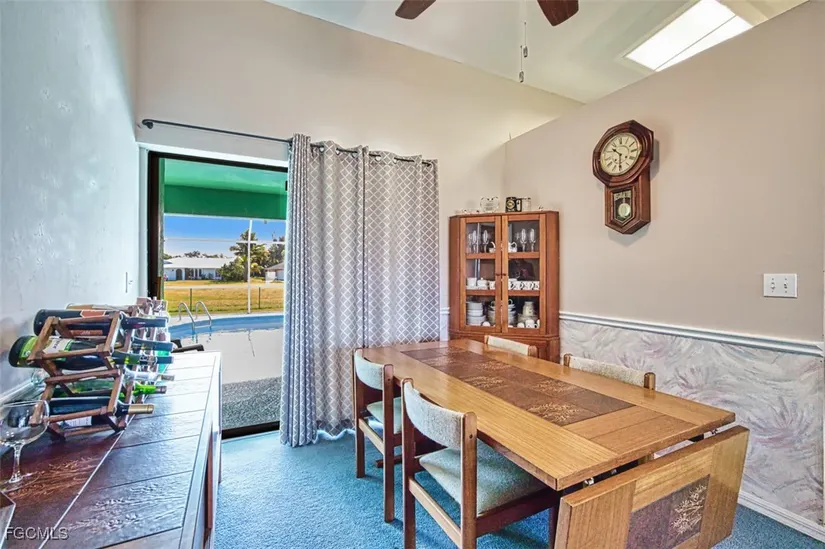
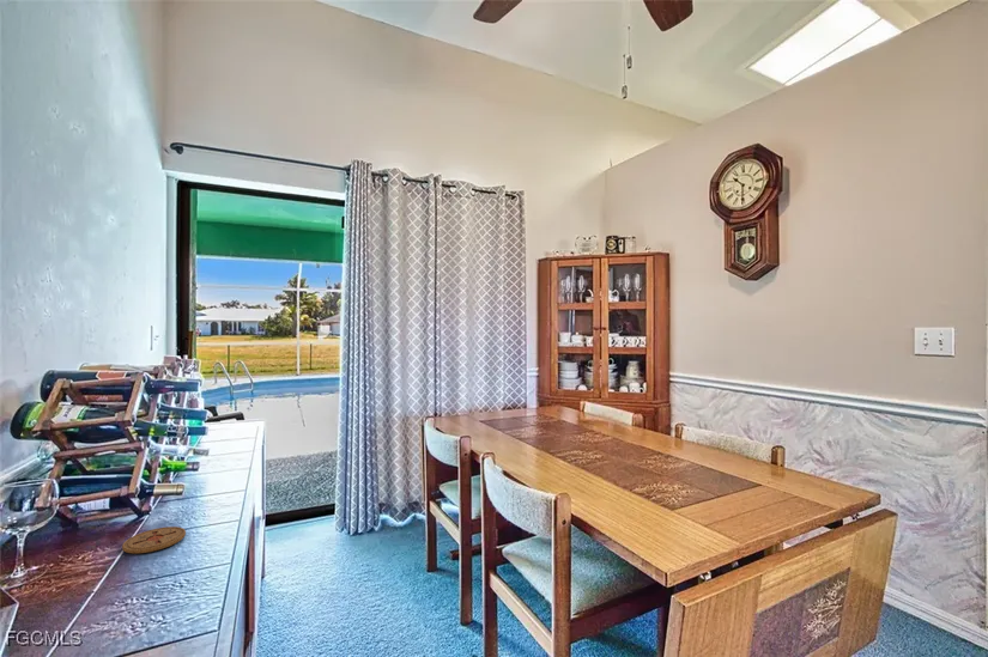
+ coaster (154, 539)
